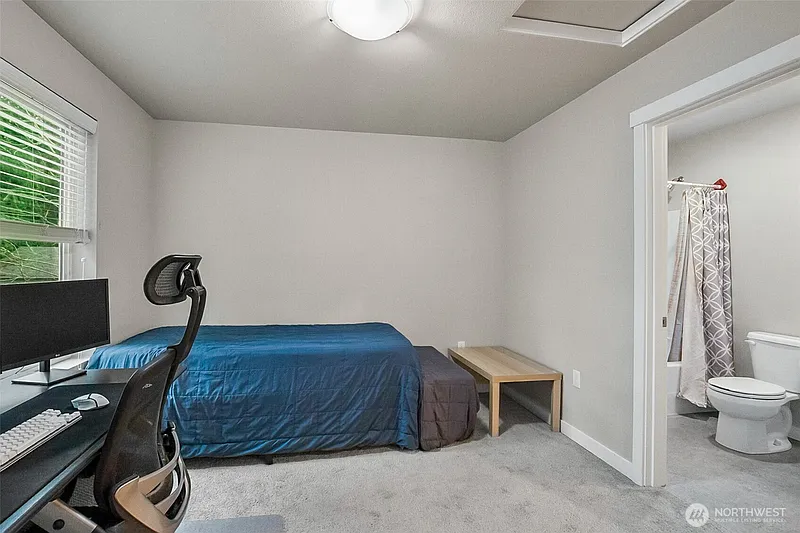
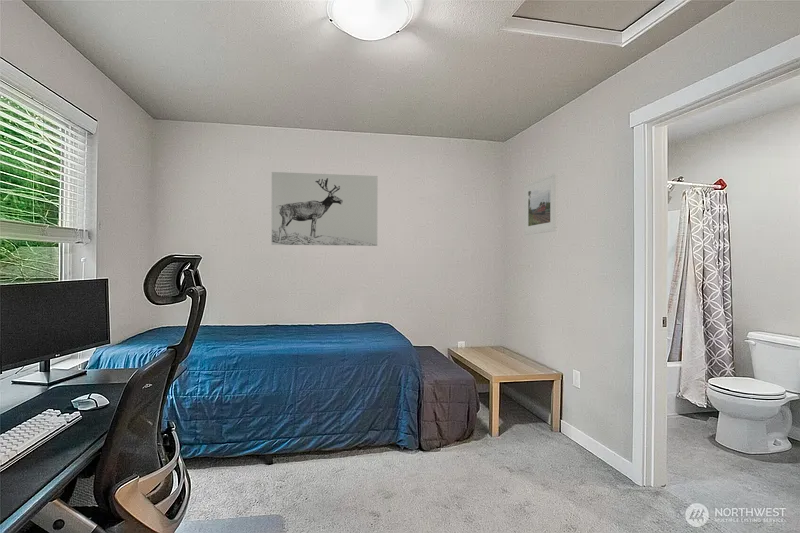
+ wall art (325, 209)
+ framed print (539, 206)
